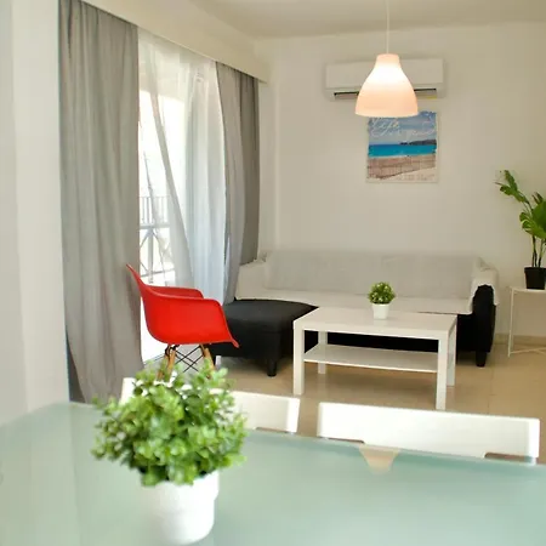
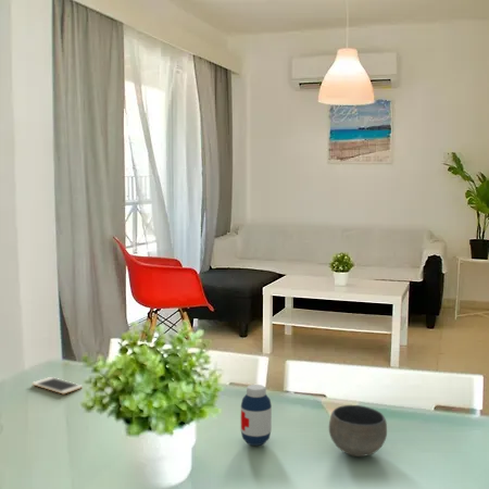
+ medicine bottle (255, 415)
+ bowl (356, 432)
+ cell phone (57, 385)
